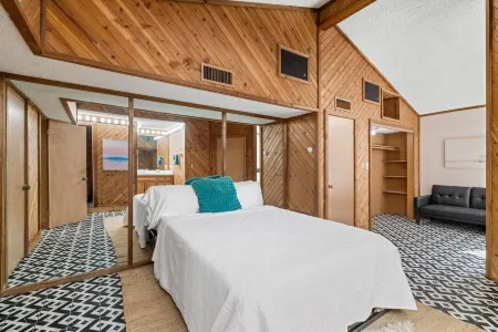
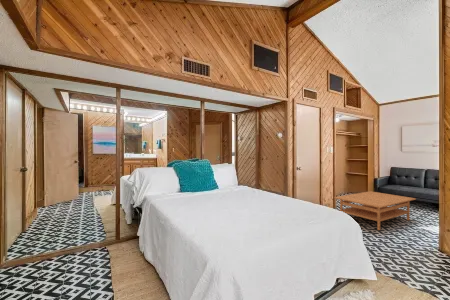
+ coffee table (374, 208)
